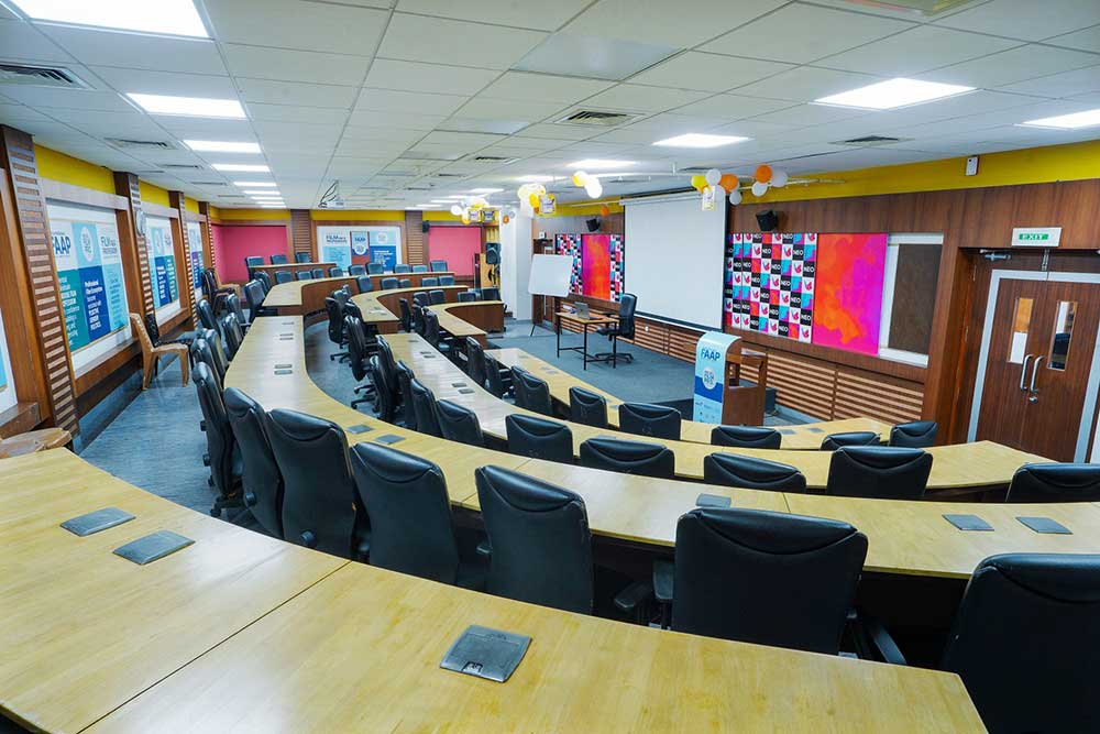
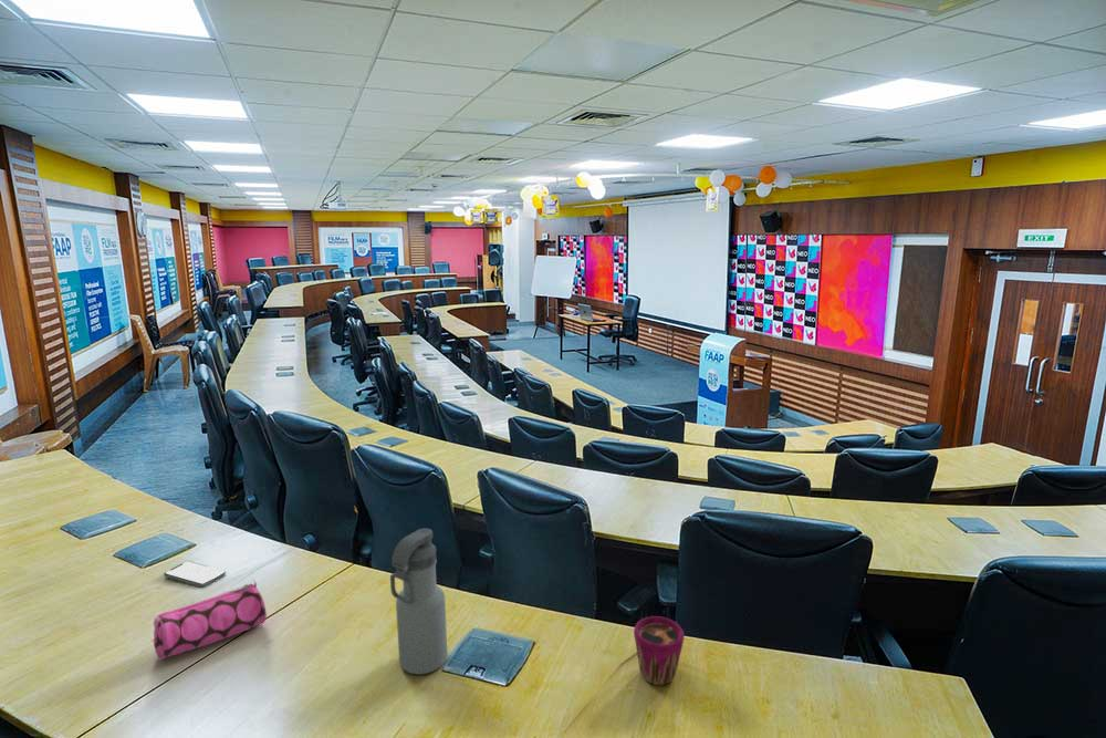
+ cup (658, 648)
+ pencil case (210, 617)
+ water bottle (419, 600)
+ smartphone (195, 573)
